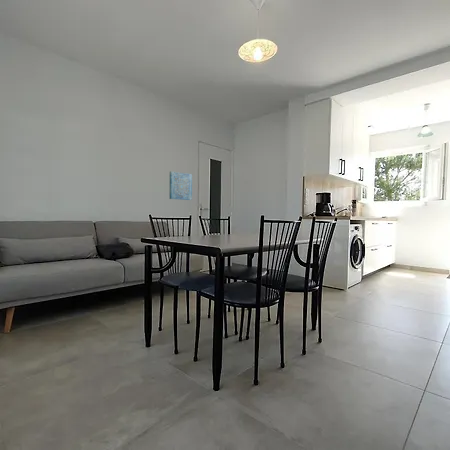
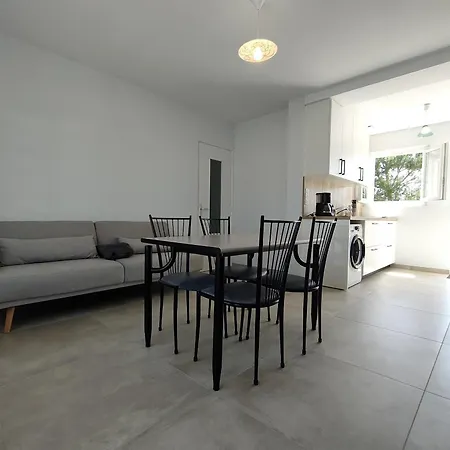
- wall art (181, 186)
